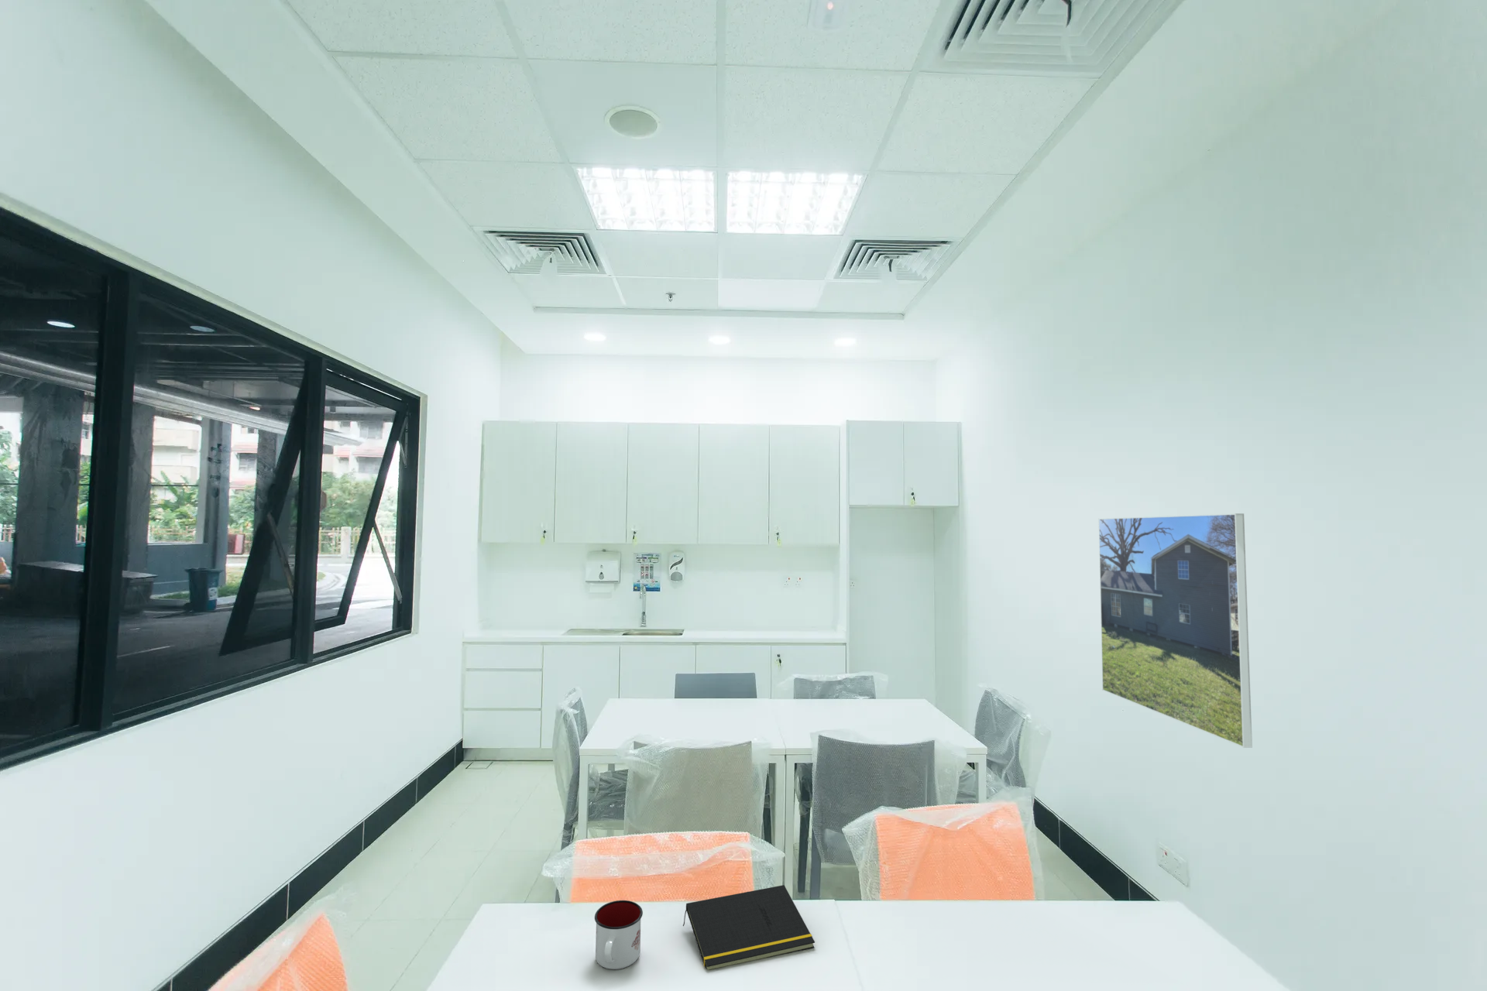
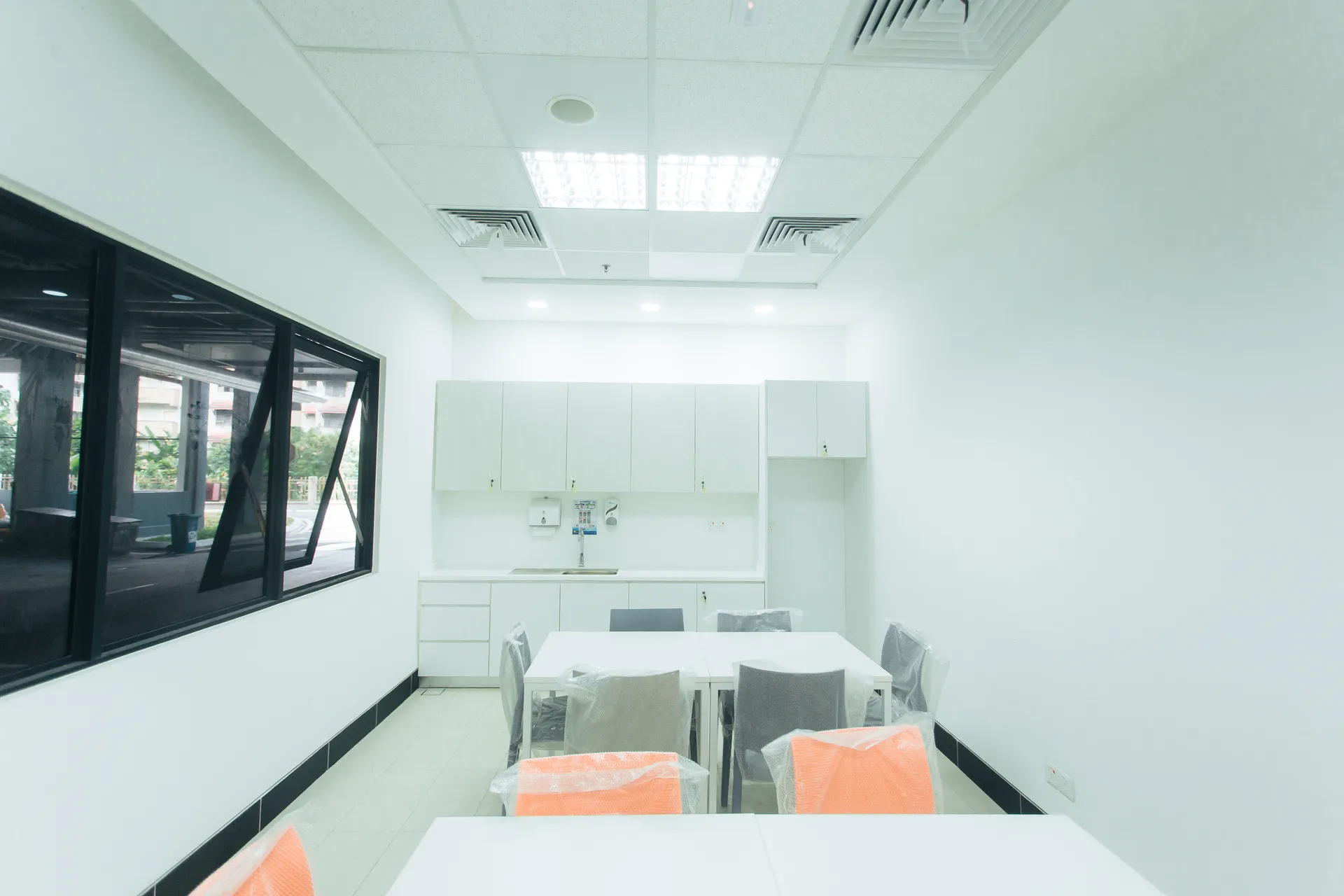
- notepad (748, 925)
- mug (616, 938)
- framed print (1163, 614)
